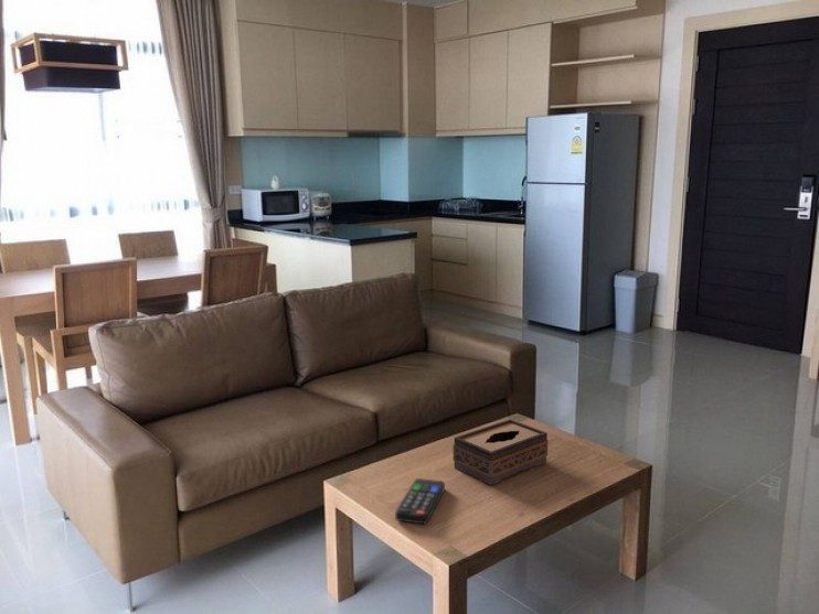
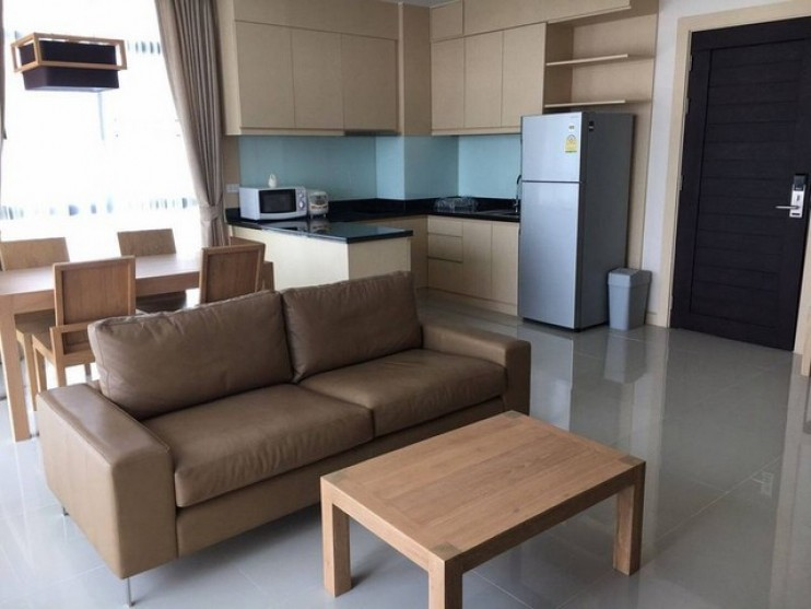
- tissue box (500, 450)
- remote control (421, 499)
